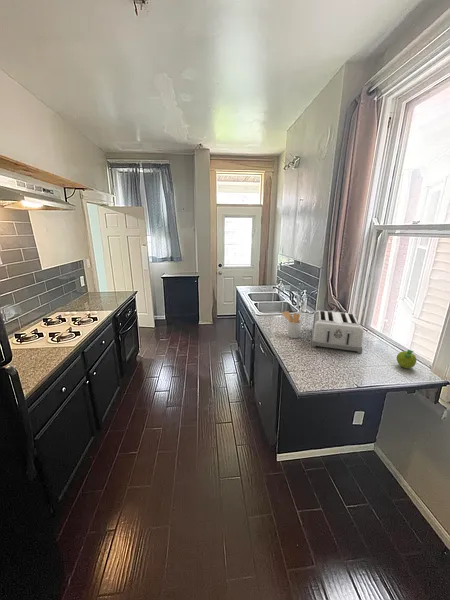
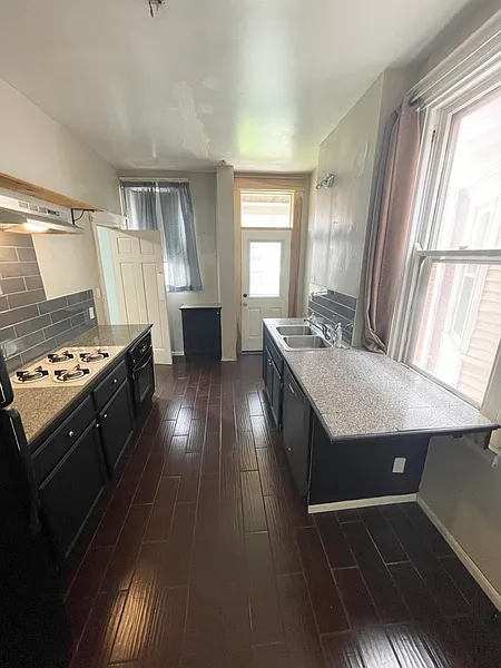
- toaster (336, 329)
- fruit (406, 359)
- utensil holder (291, 323)
